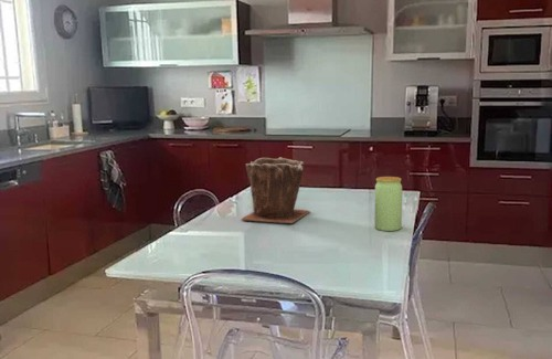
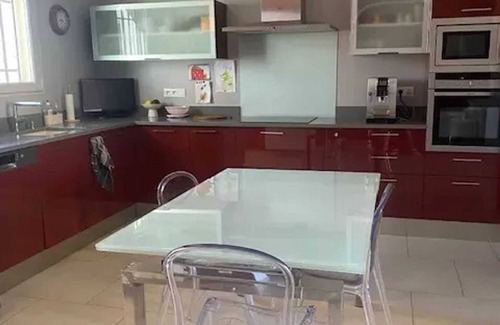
- plant pot (275, 188)
- jar (388, 203)
